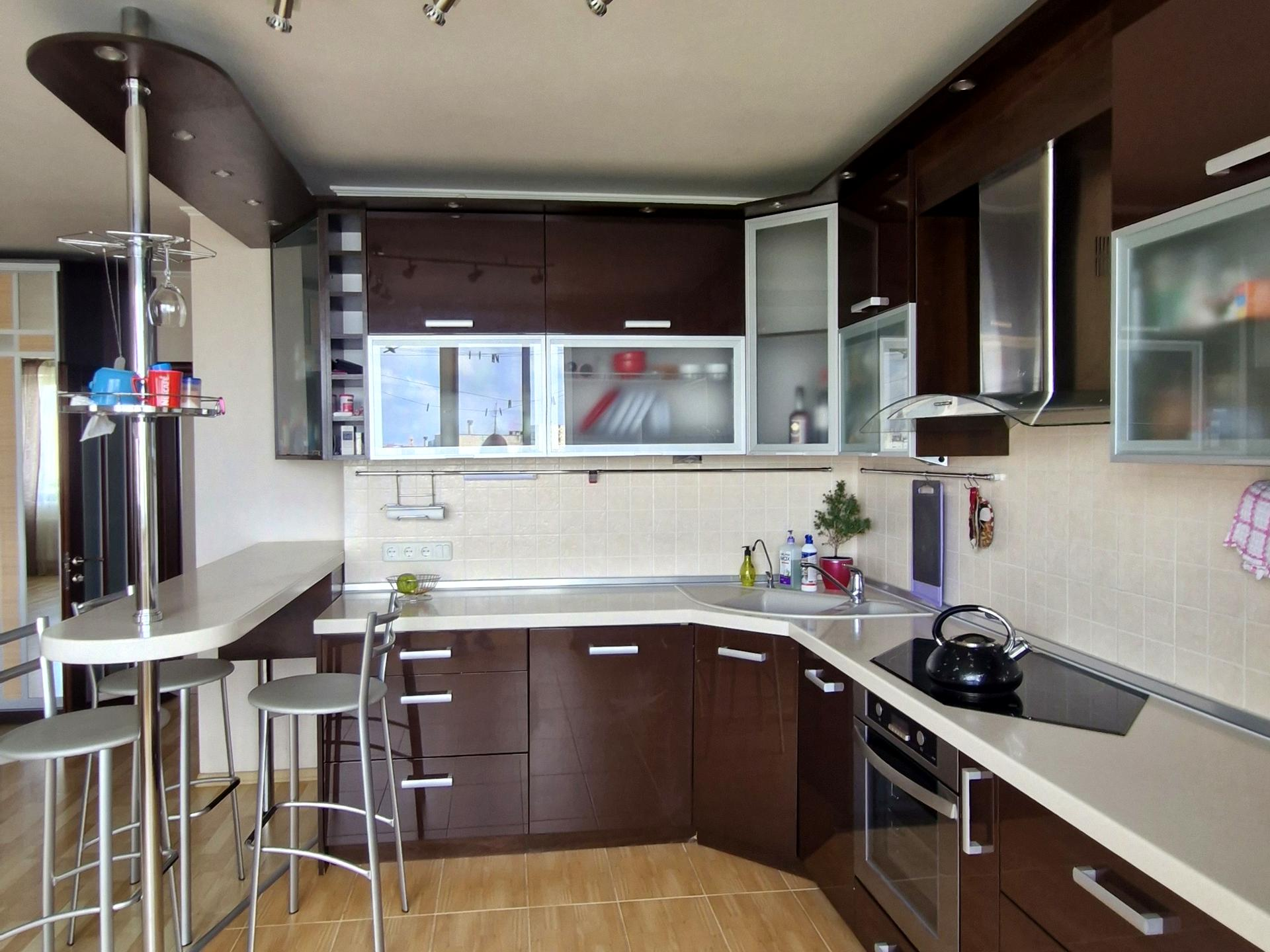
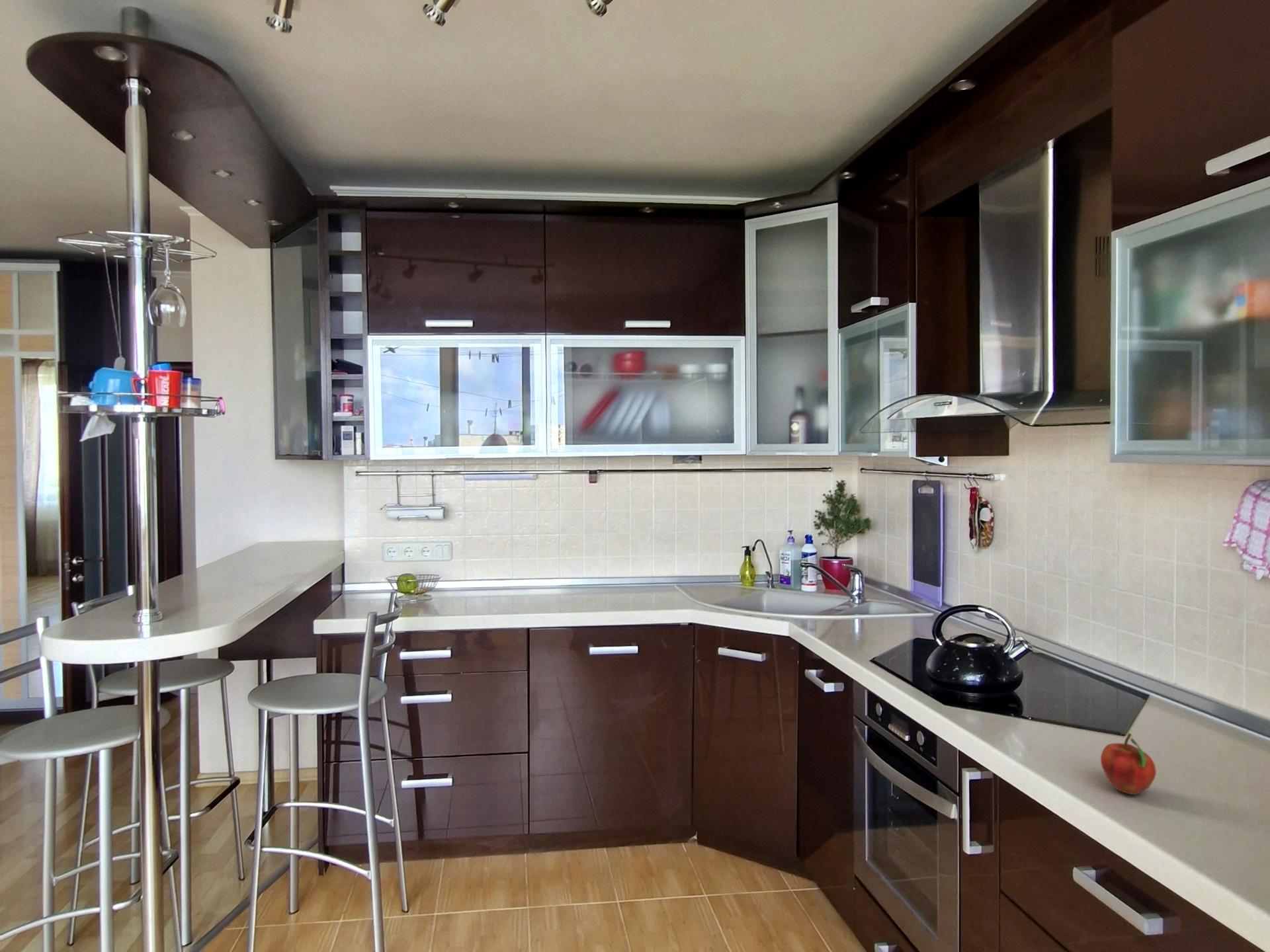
+ fruit (1128, 764)
